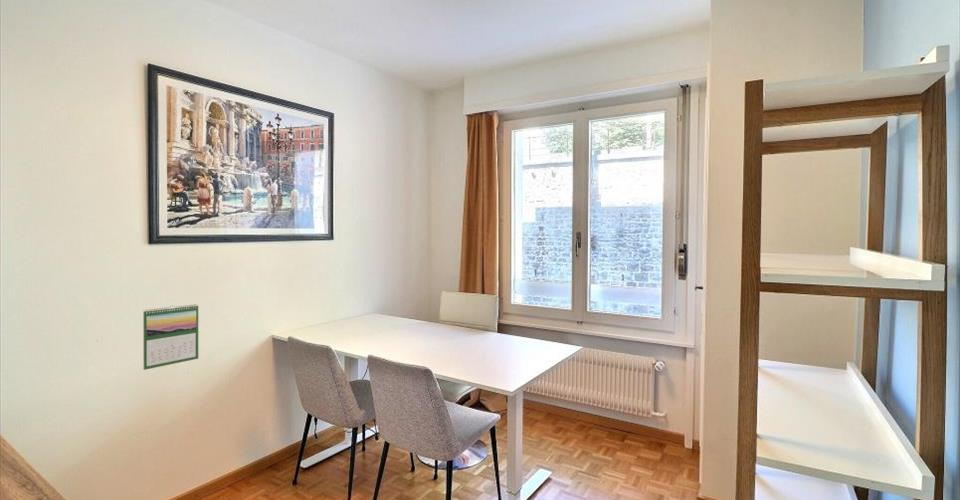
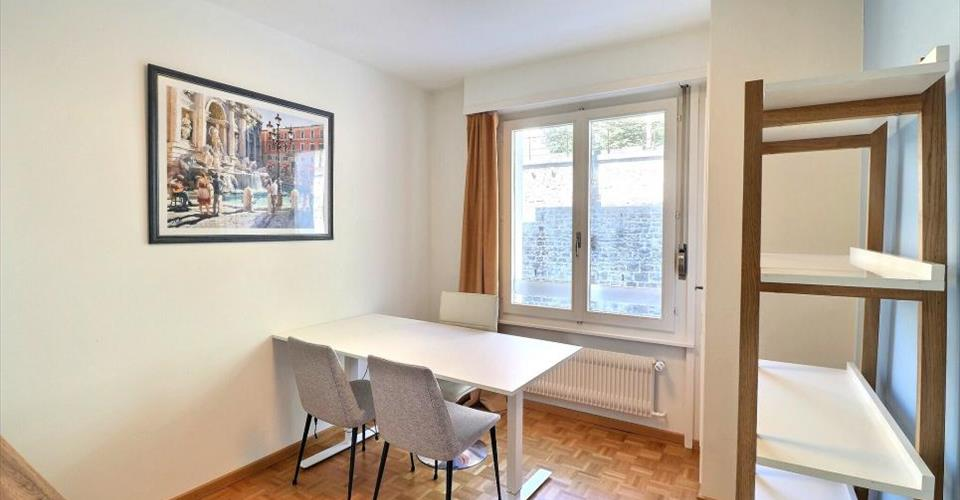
- calendar (172, 334)
